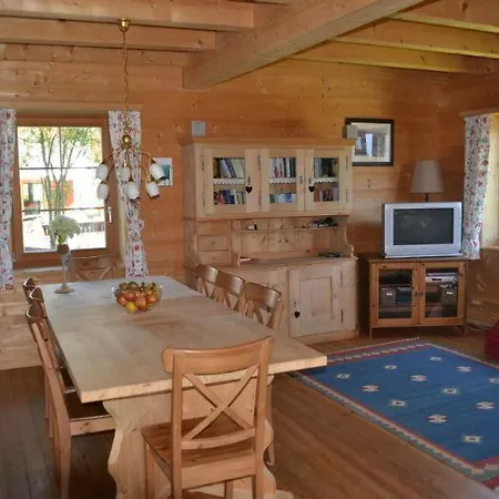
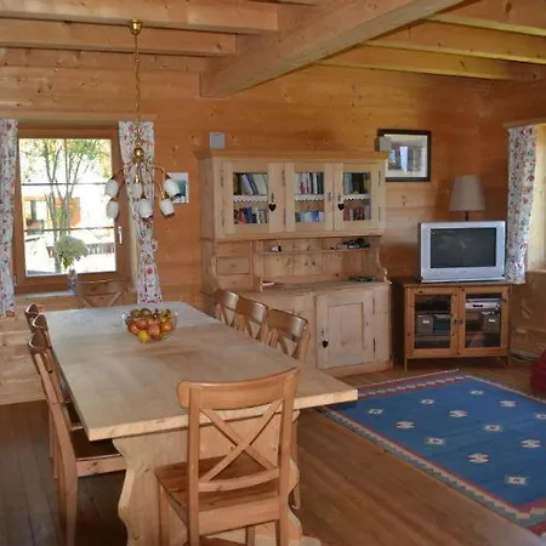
- candle holder (63, 267)
